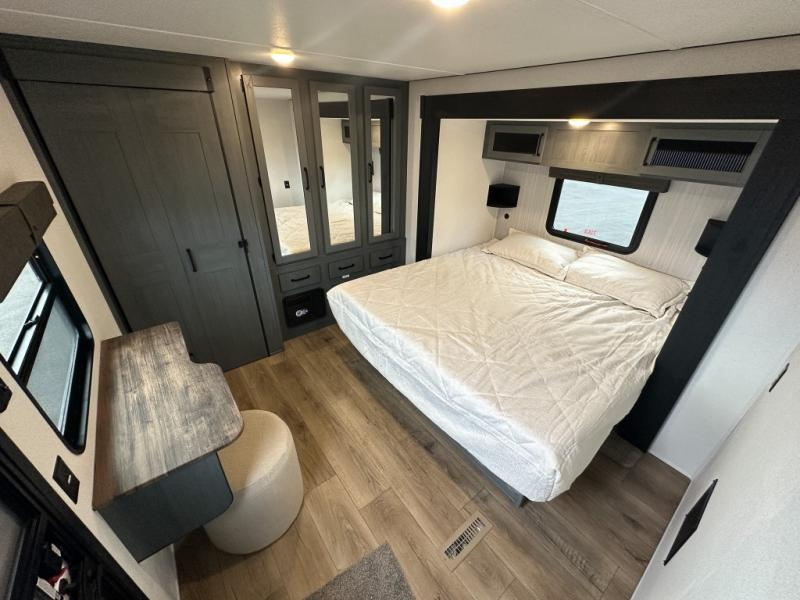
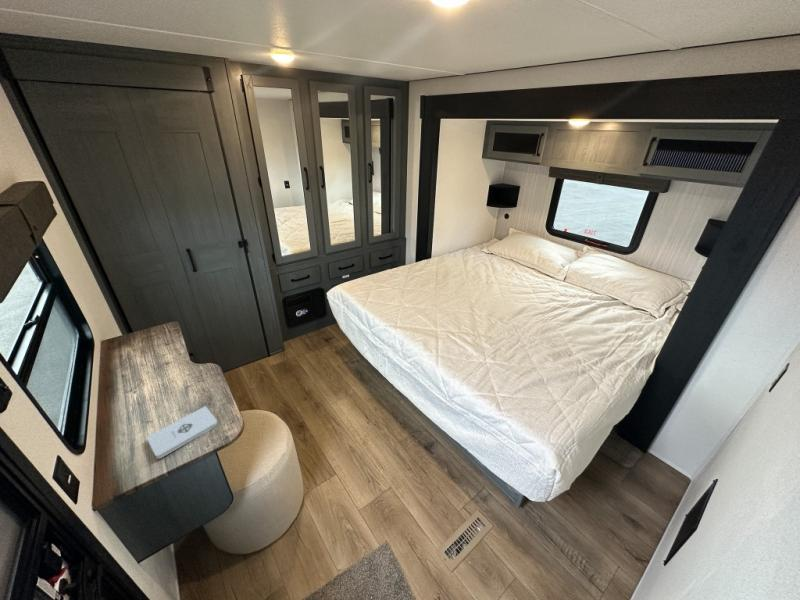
+ notepad (183, 430)
